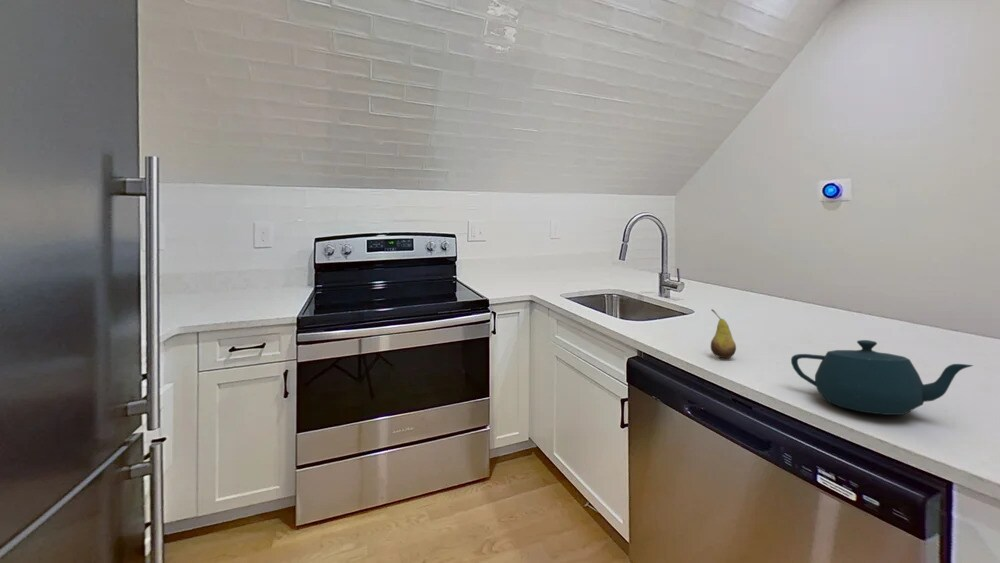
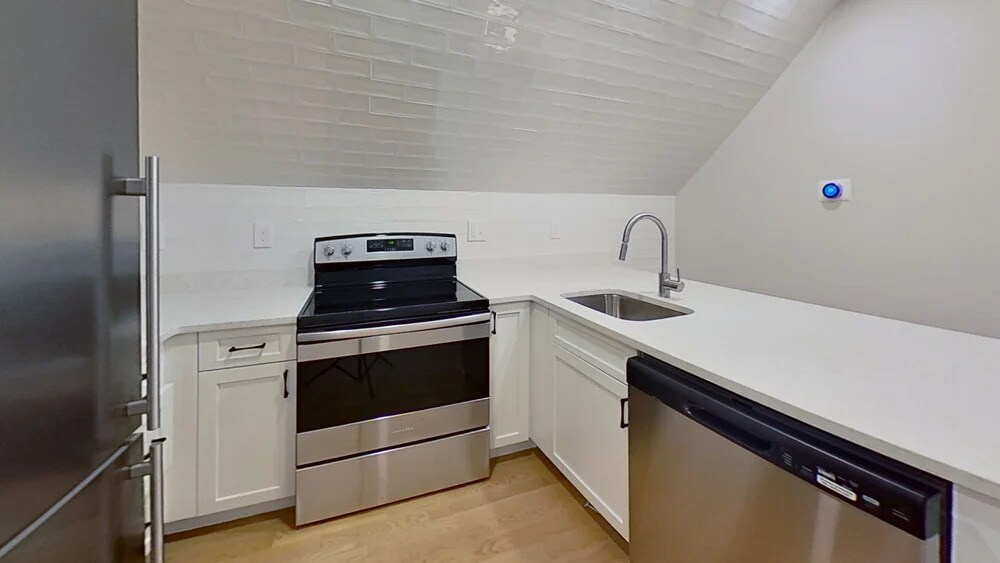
- fruit (723, 333)
- teapot (871, 374)
